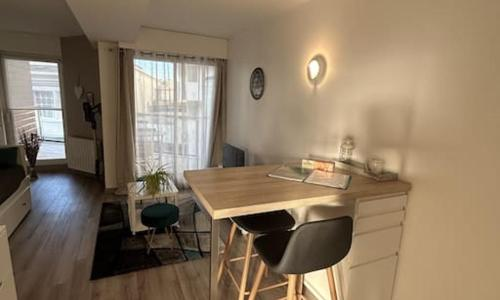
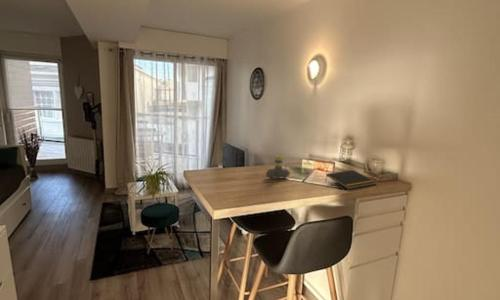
+ bust sculpture (278, 166)
+ notepad (351, 178)
